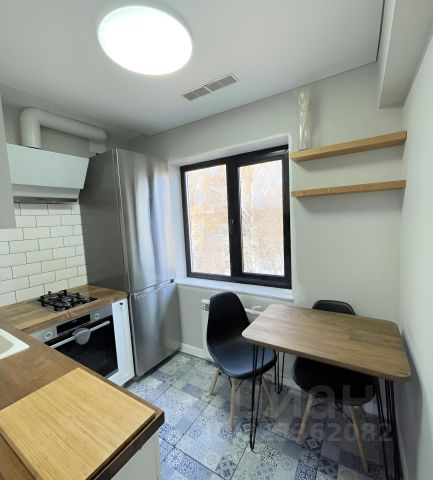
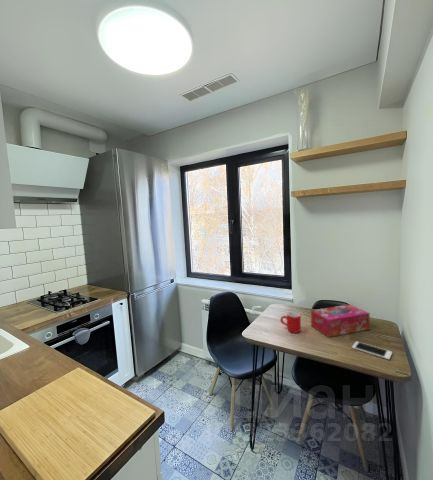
+ cell phone (371, 349)
+ tissue box (339, 319)
+ mug (290, 321)
